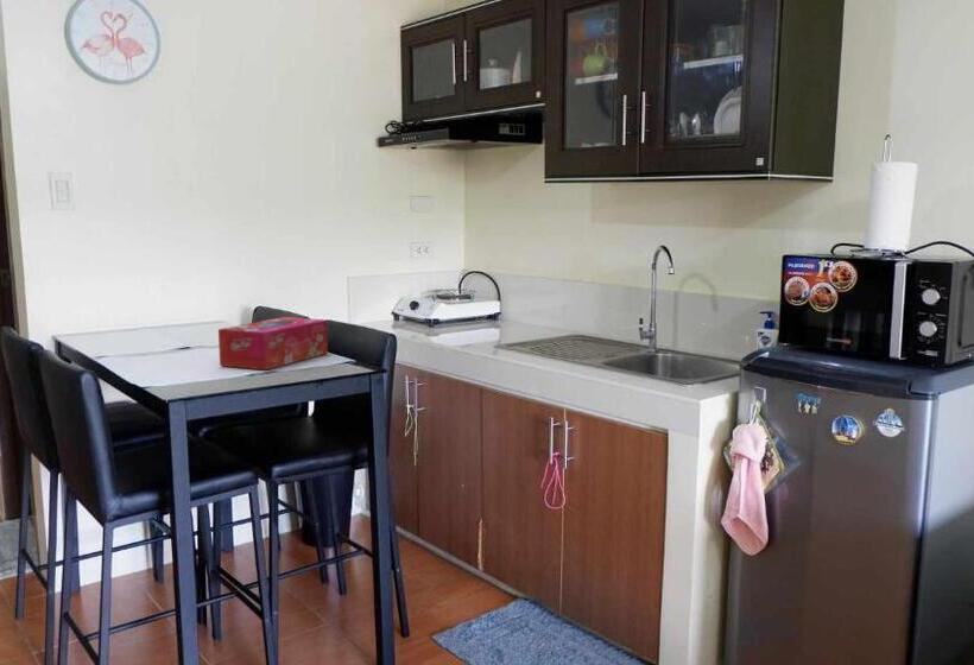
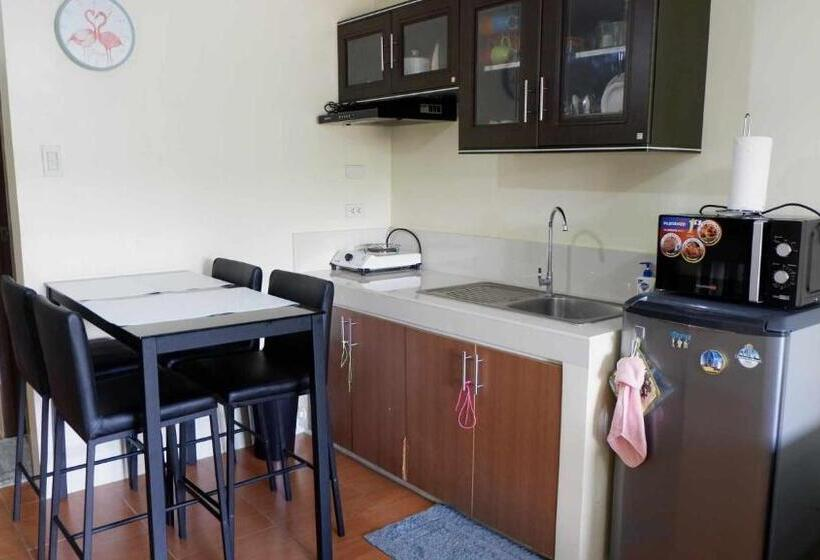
- tissue box (276, 341)
